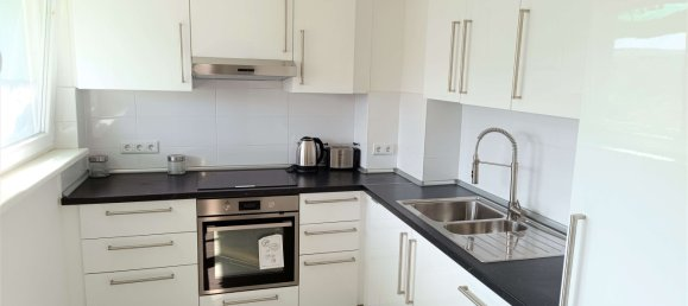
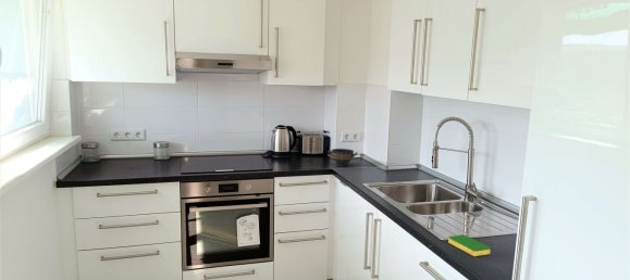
+ bowl (342, 157)
+ dish sponge (468, 244)
